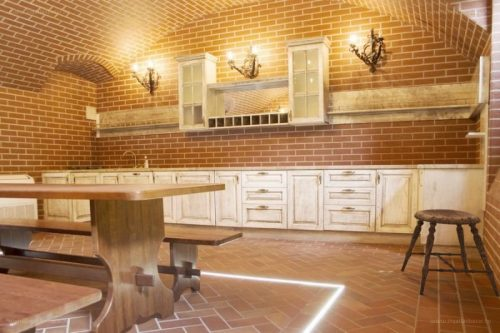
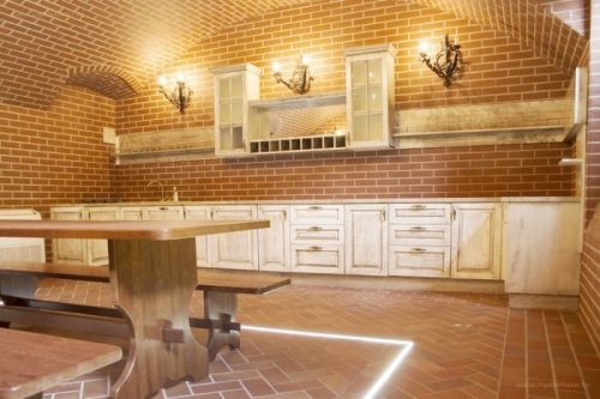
- stool (445, 253)
